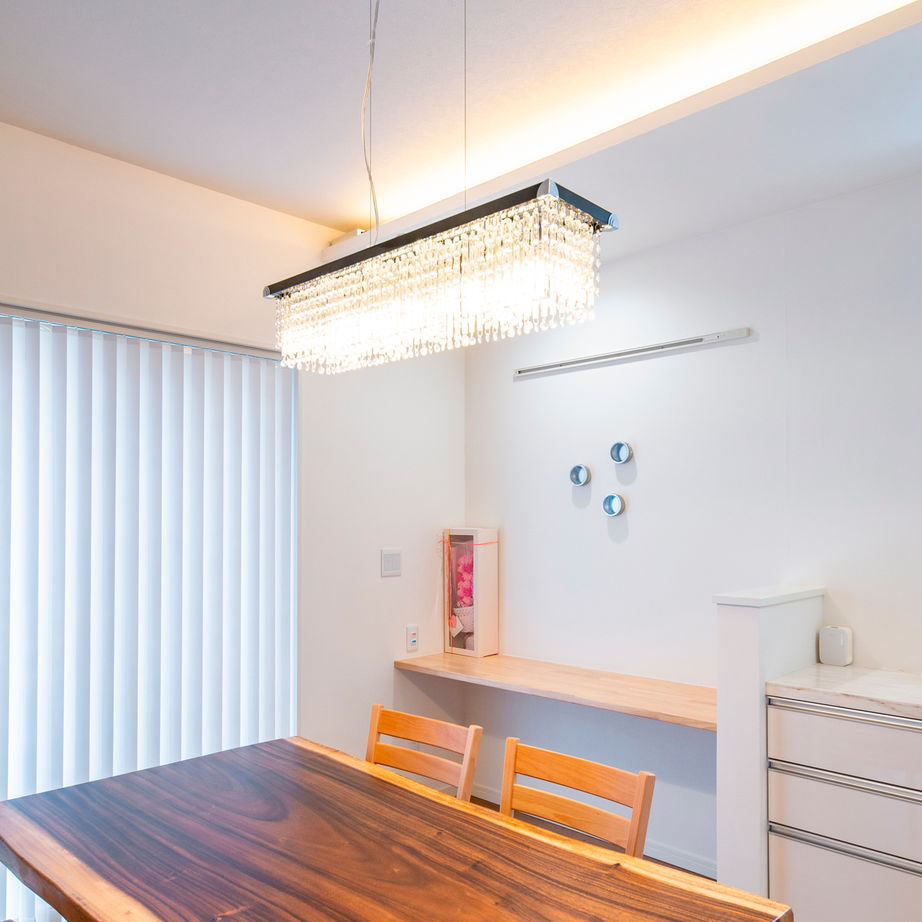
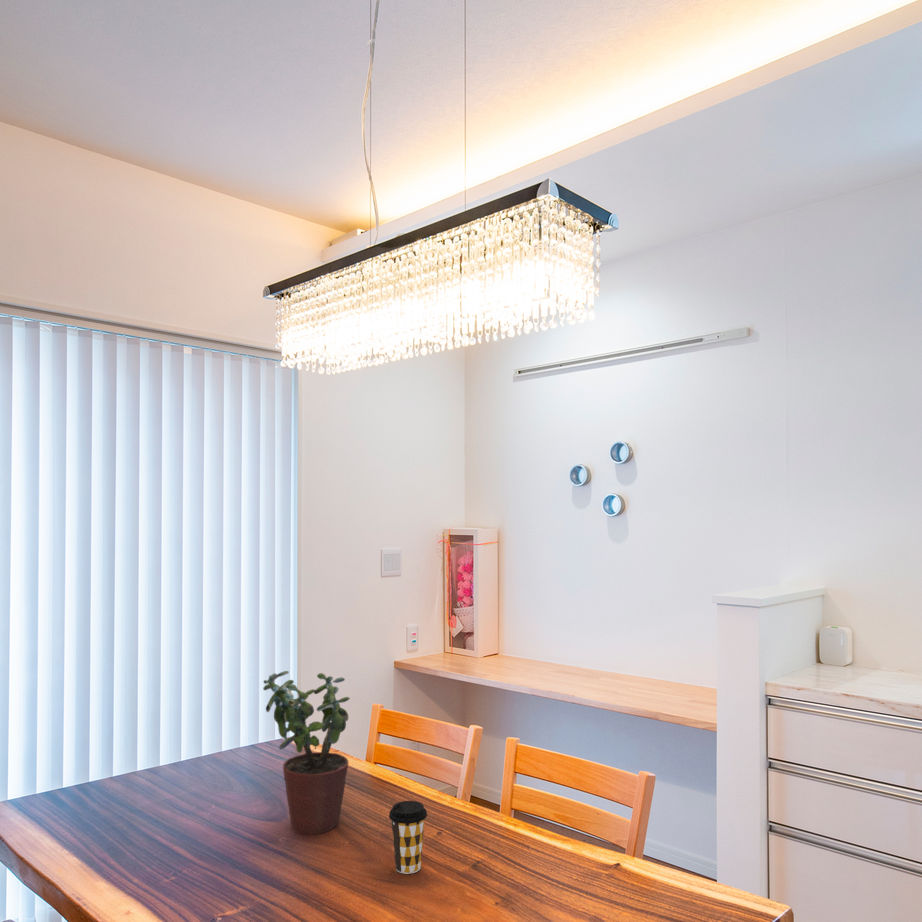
+ potted plant (315, 745)
+ coffee cup (408, 837)
